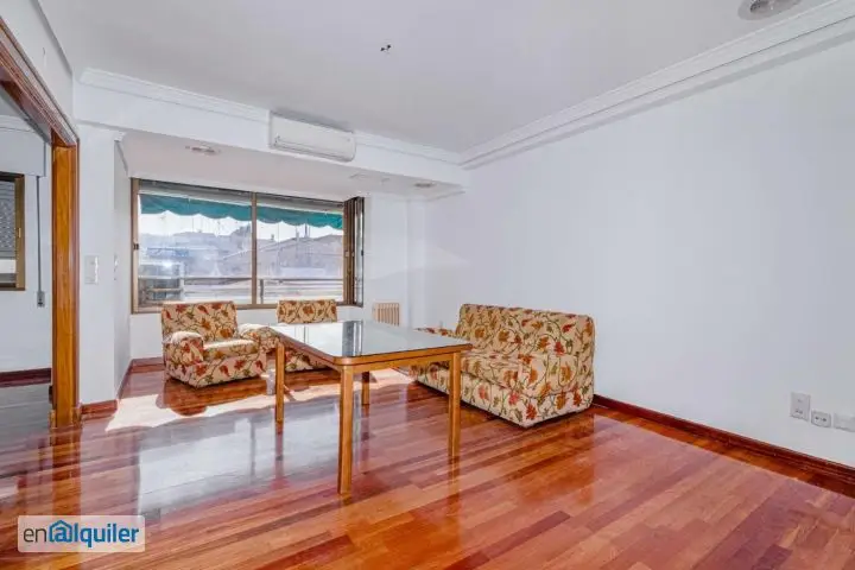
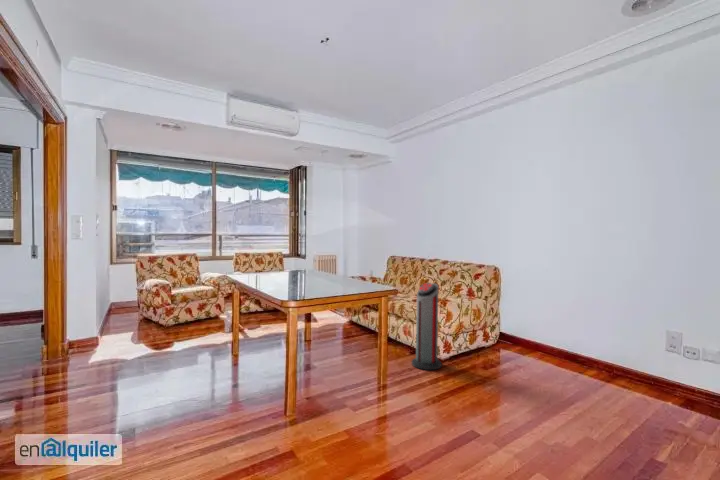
+ air purifier (427, 323)
